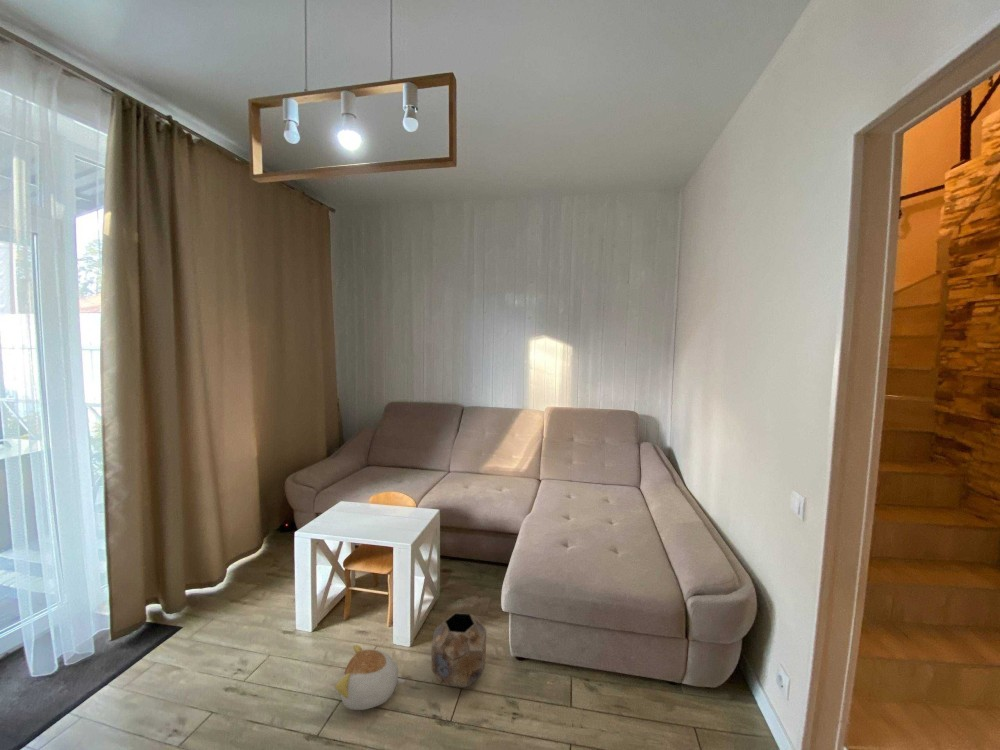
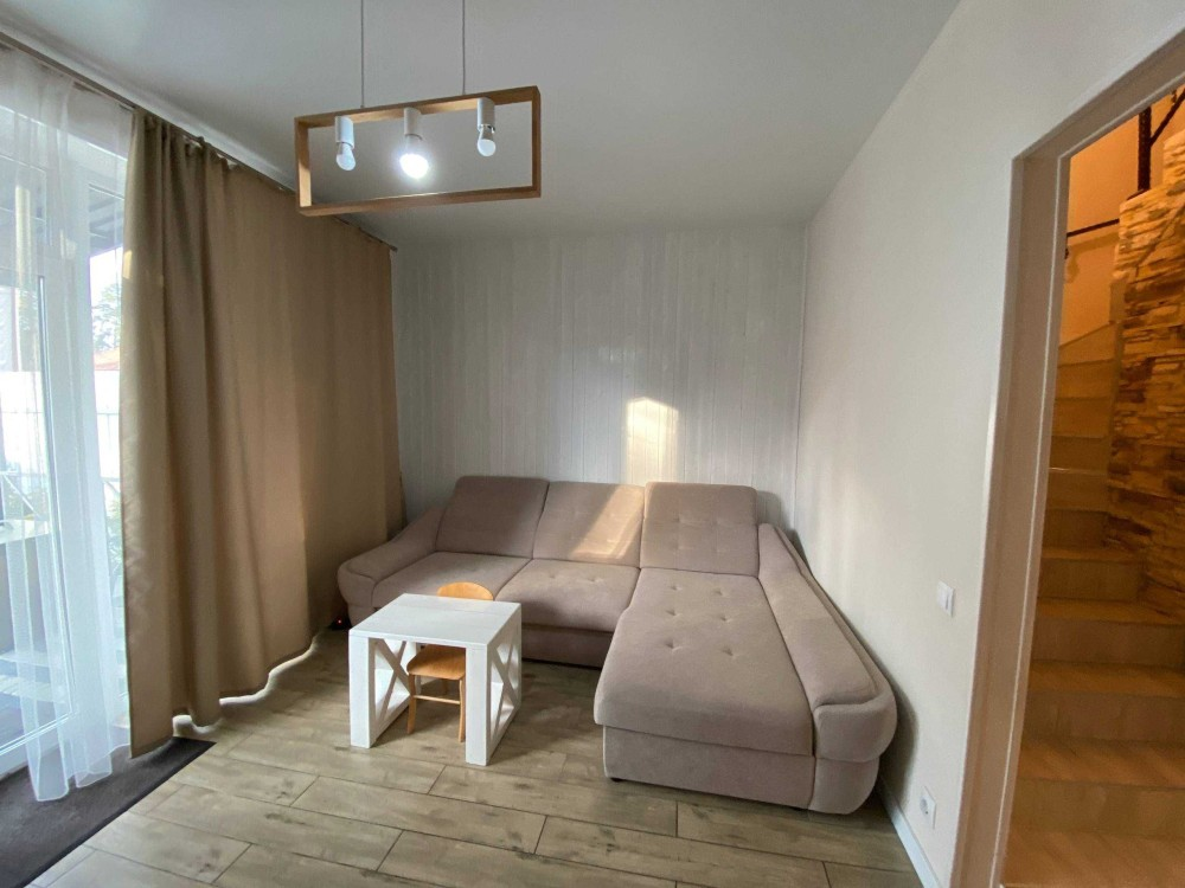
- planter (459, 648)
- plush toy (374, 675)
